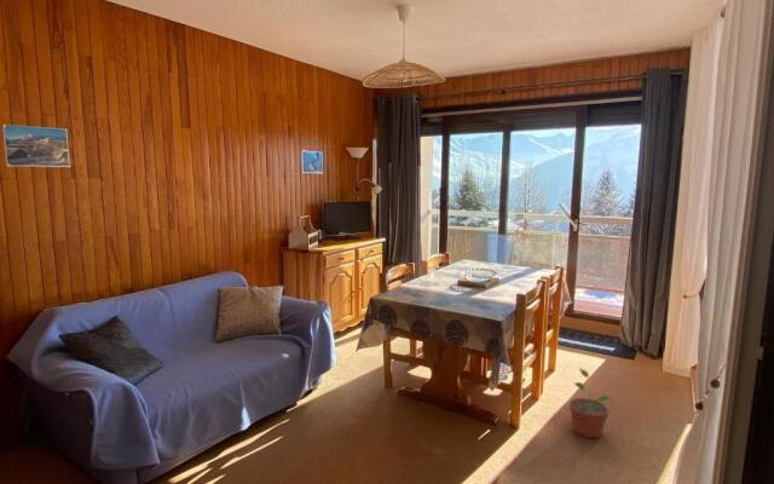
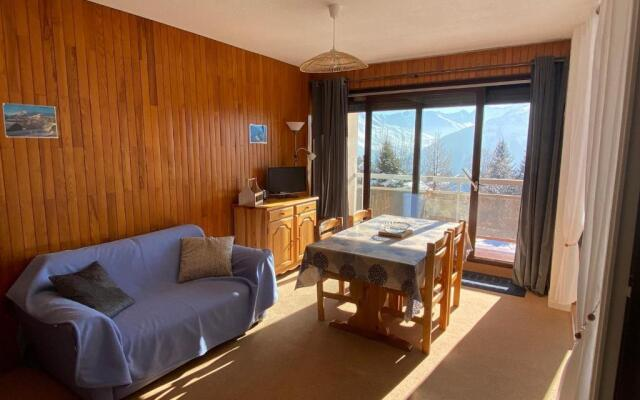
- potted plant (588, 402)
